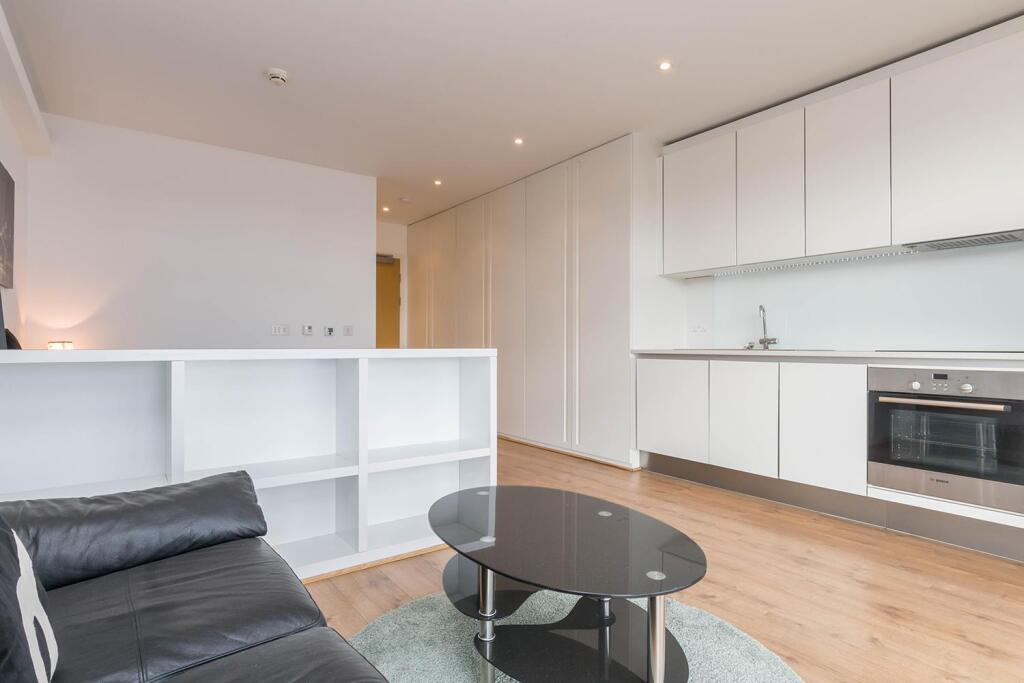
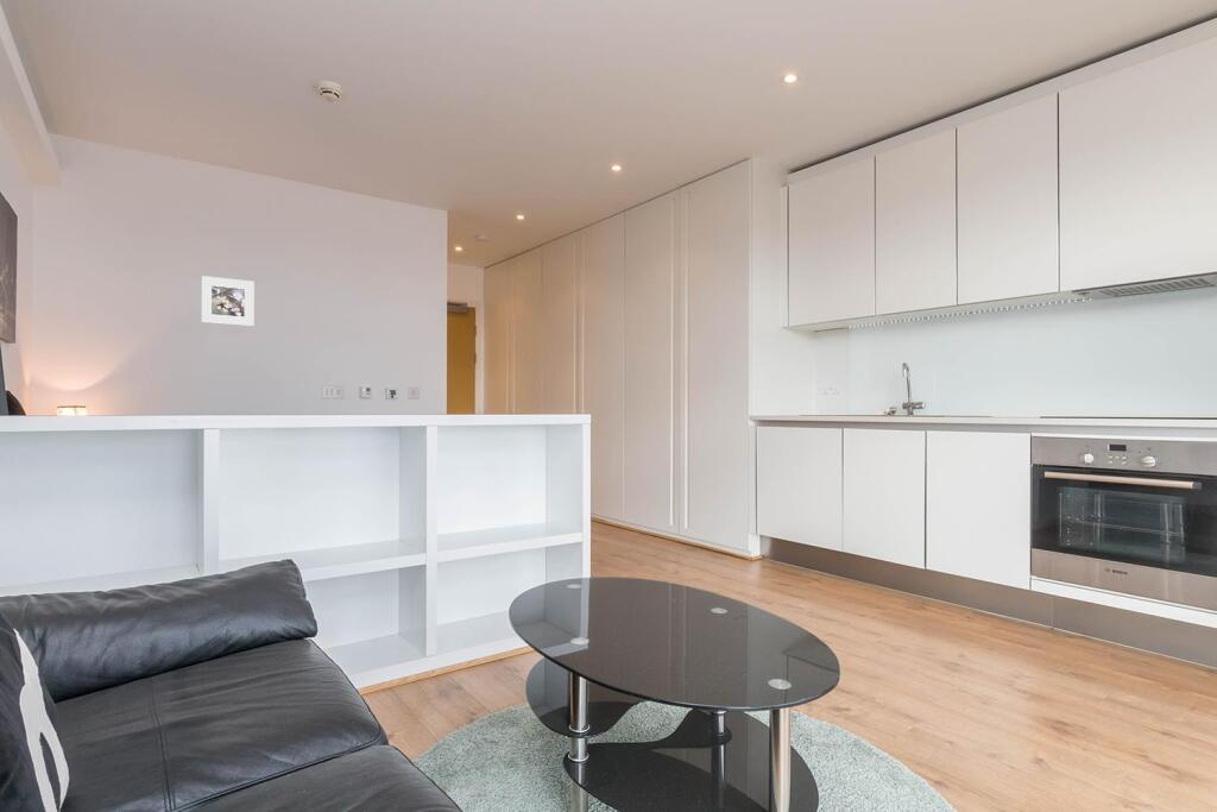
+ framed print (228, 301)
